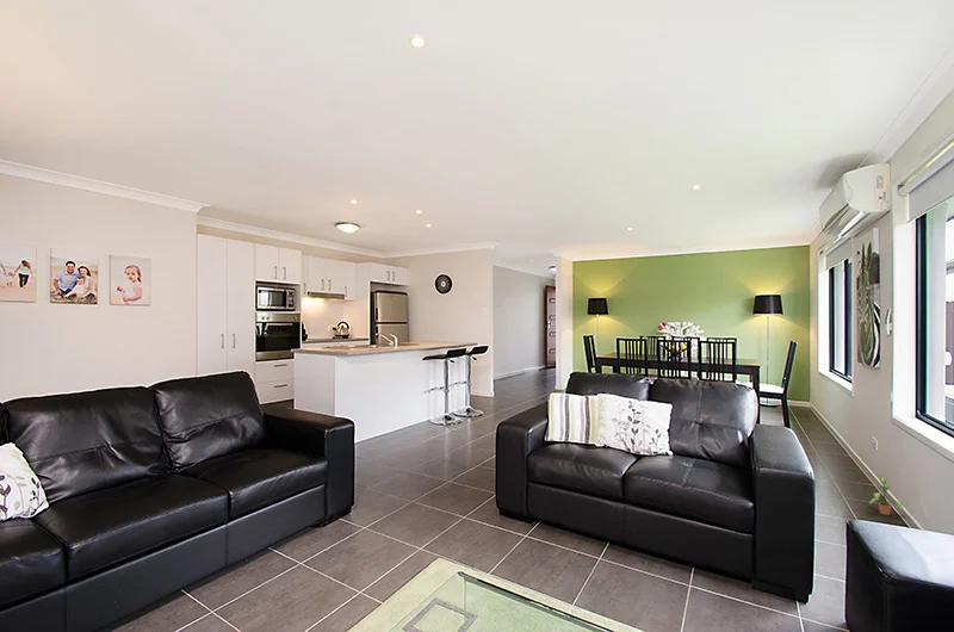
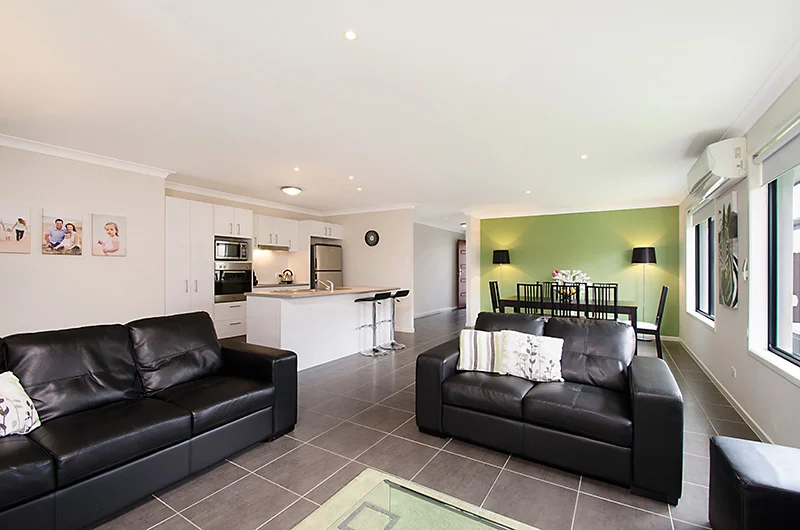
- potted plant (884, 495)
